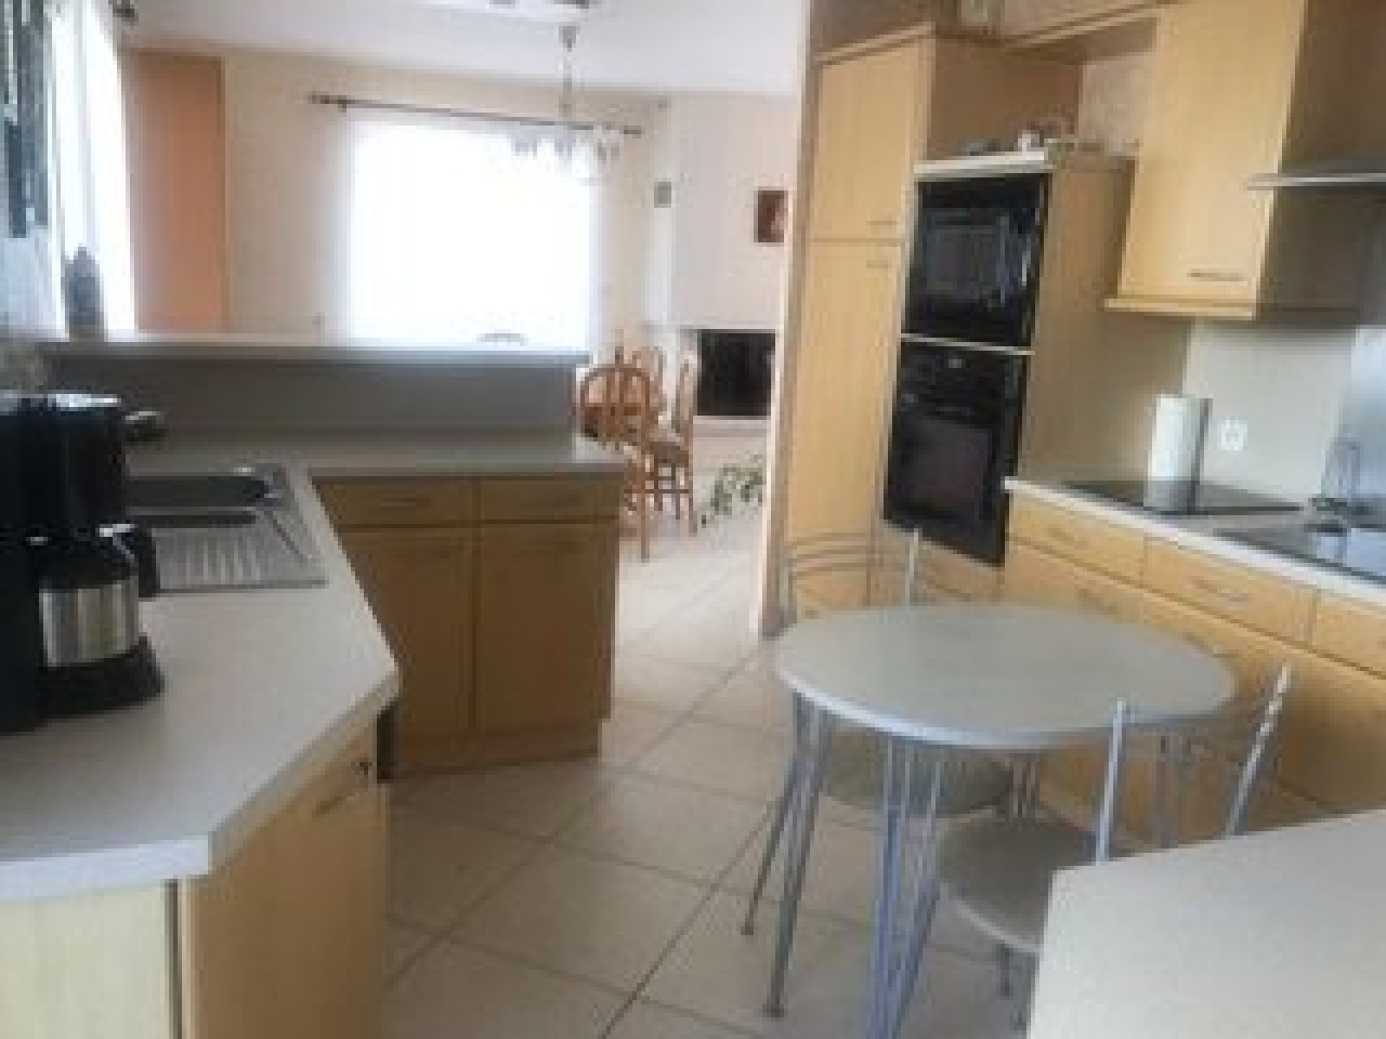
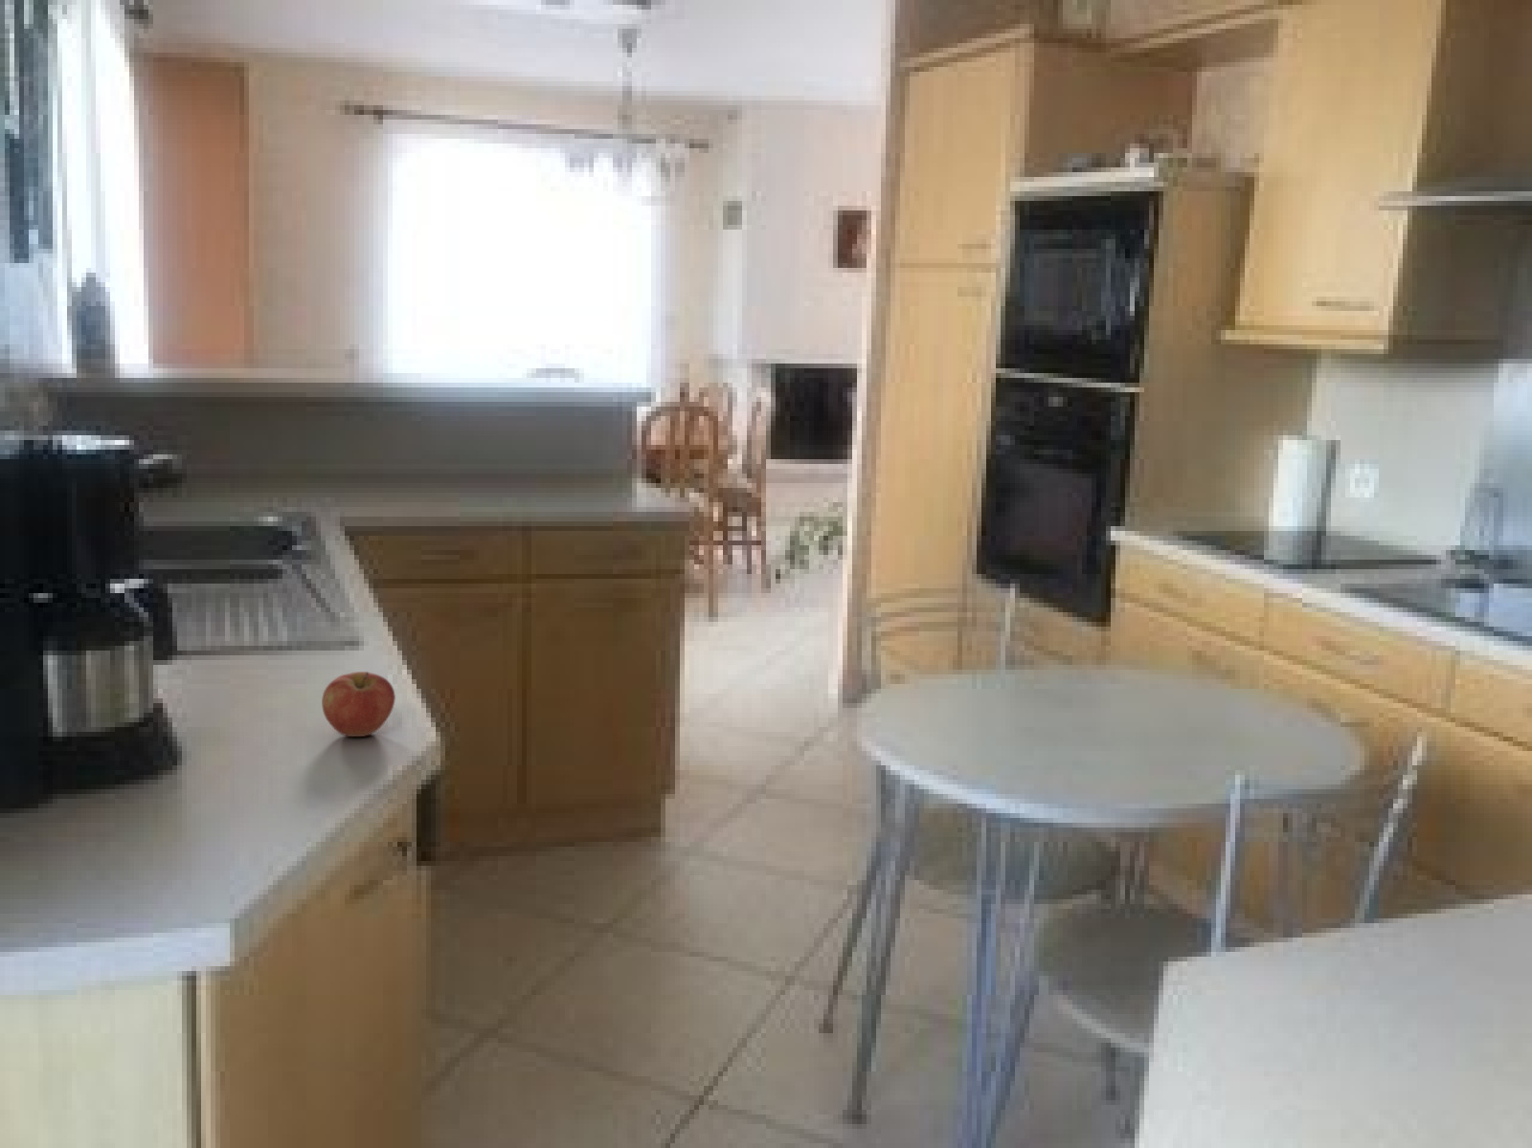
+ apple (358, 701)
